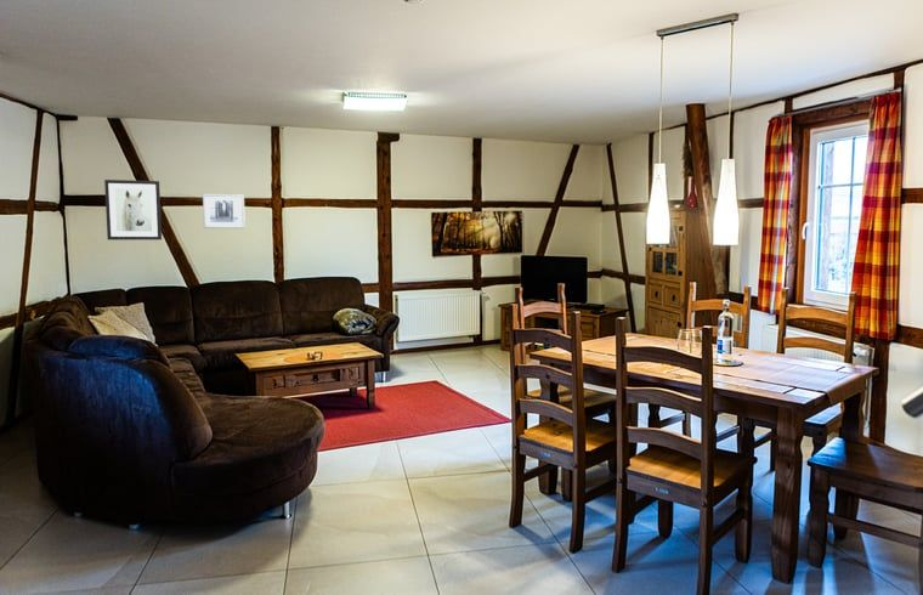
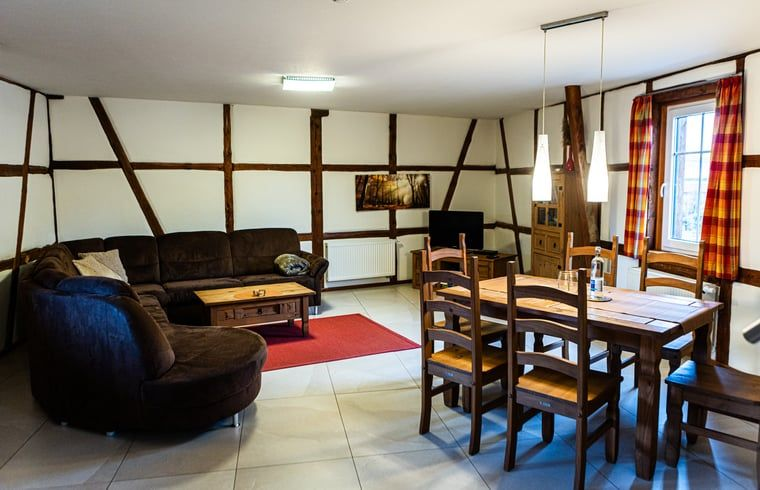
- wall art (134, 210)
- wall art (223, 211)
